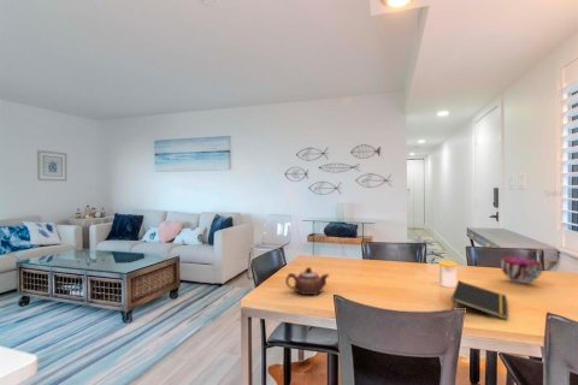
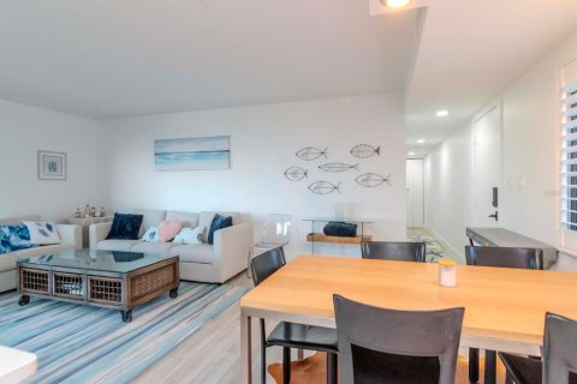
- notepad (479, 297)
- teapot (307, 279)
- decorative bowl (520, 271)
